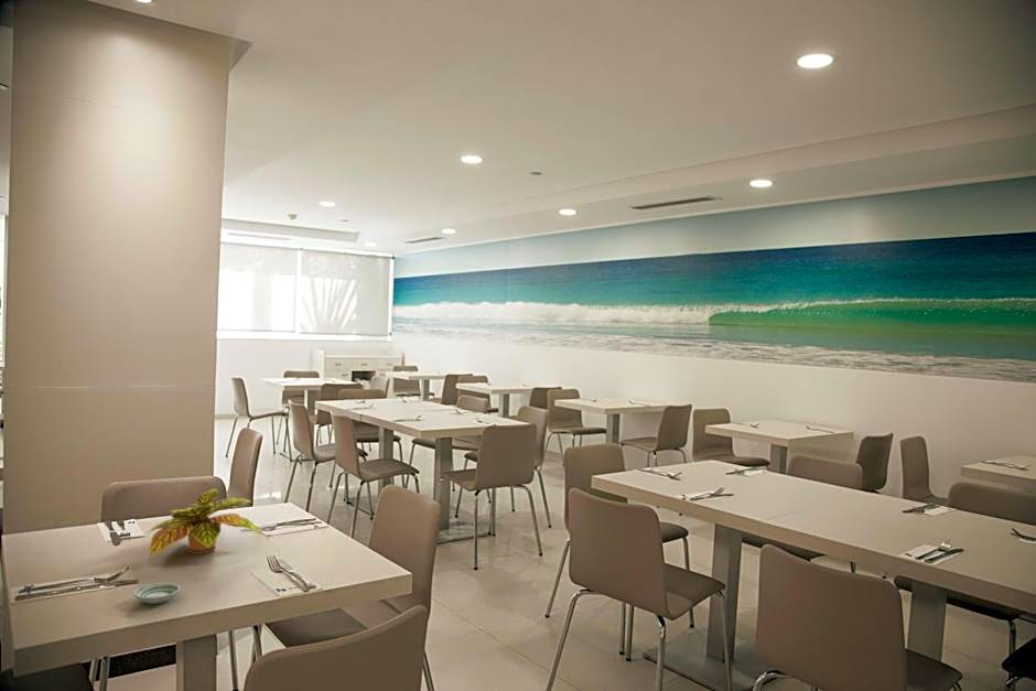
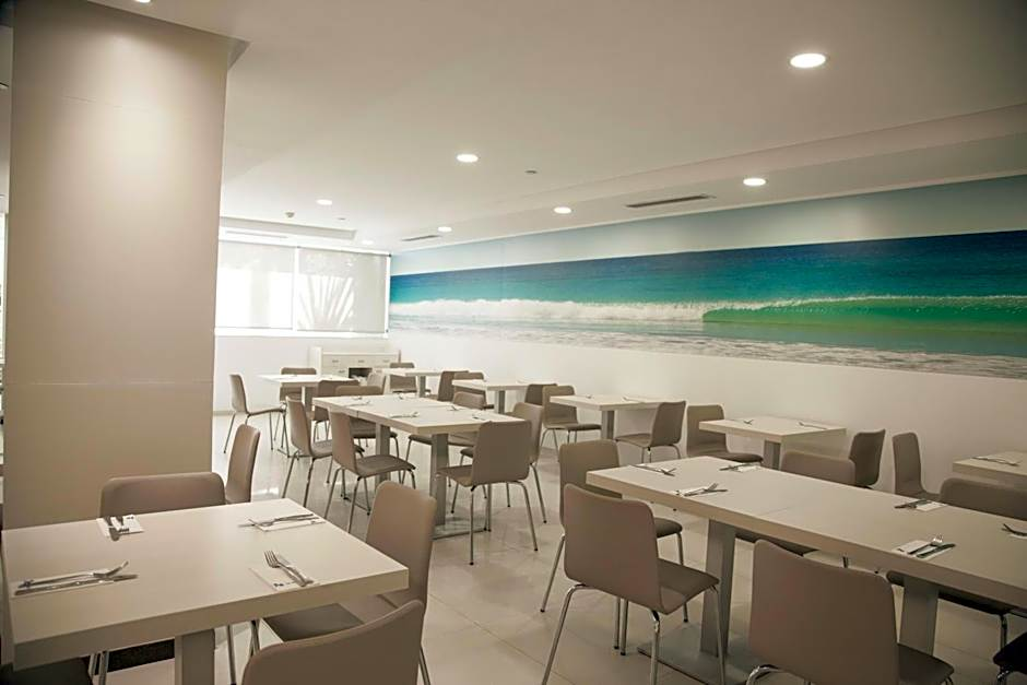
- plant (201, 519)
- saucer (157, 594)
